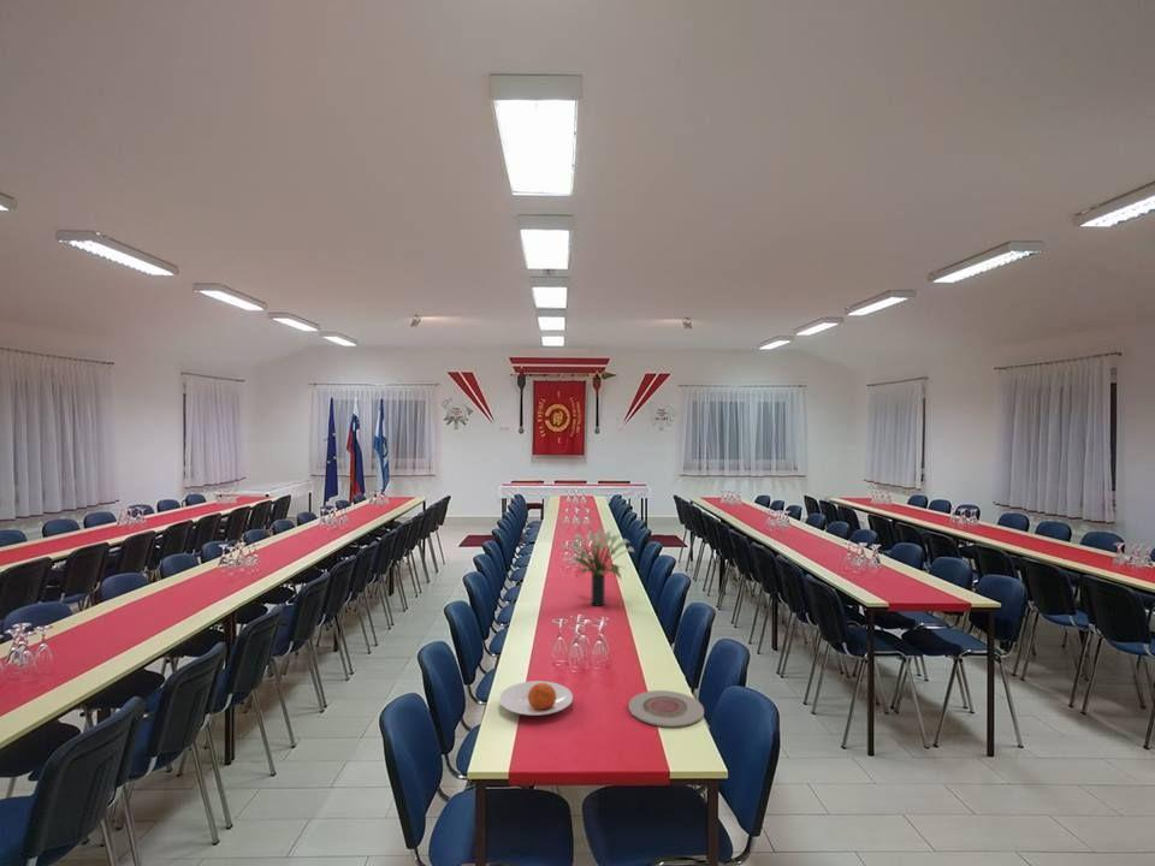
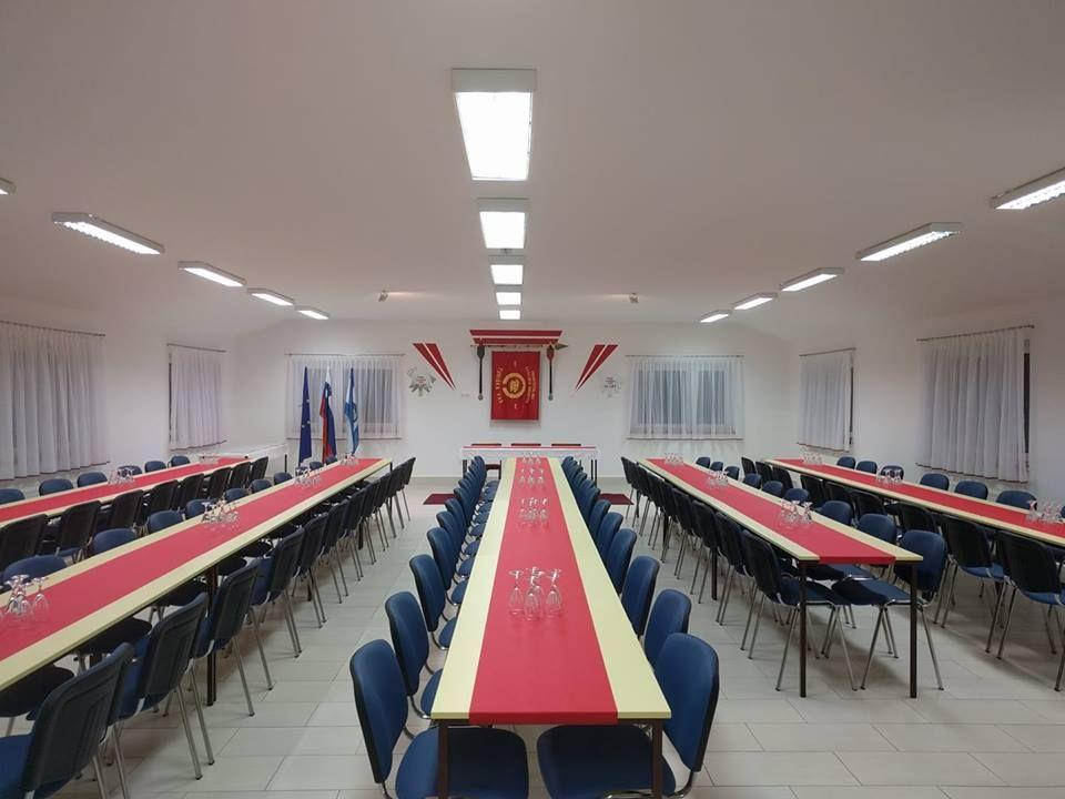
- plate (535, 694)
- plate (665, 707)
- flower arrangement (596, 565)
